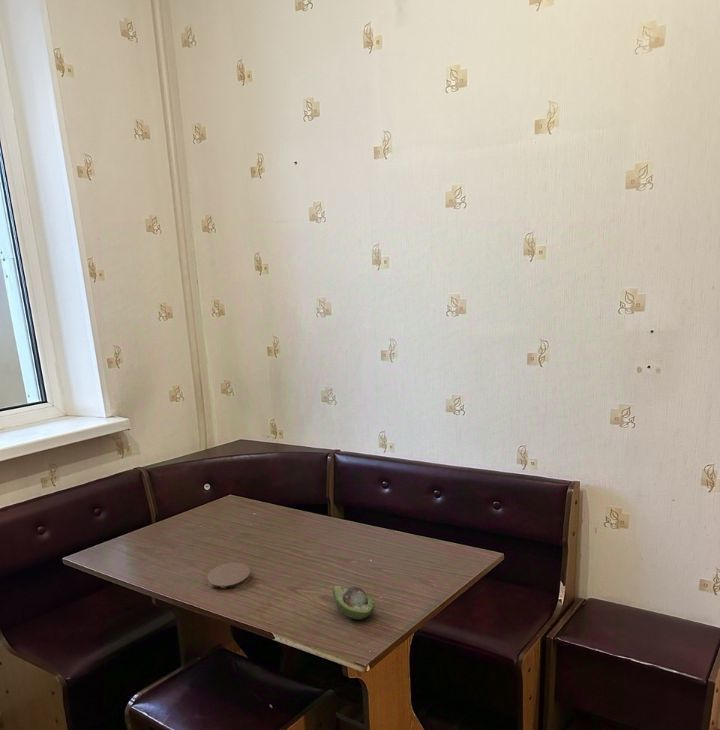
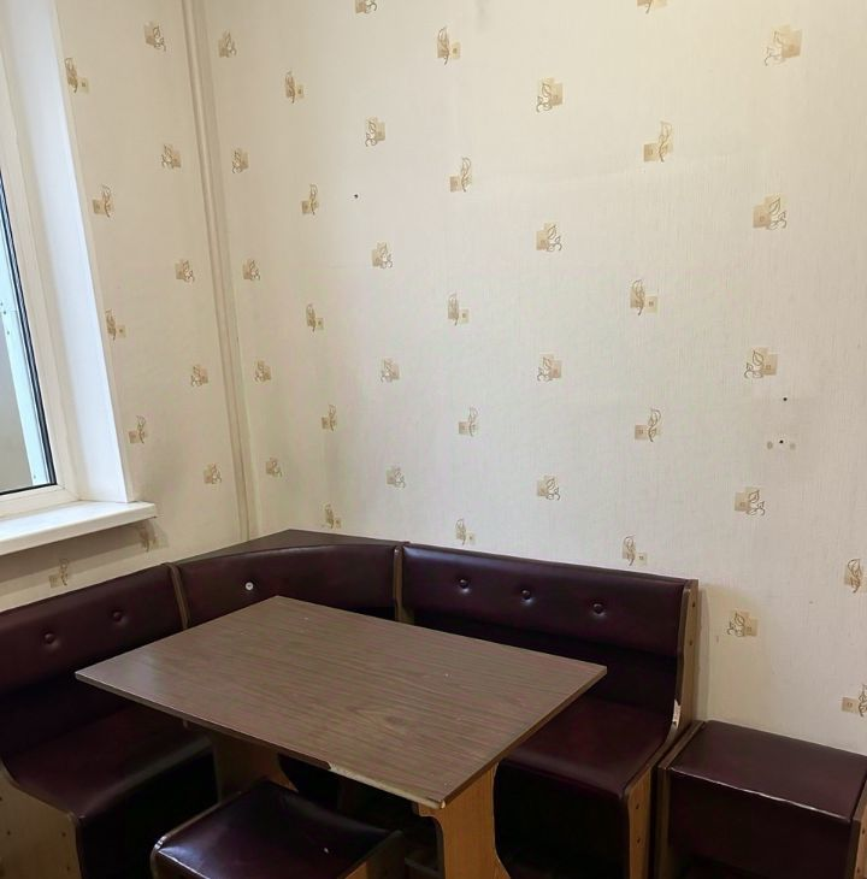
- coaster (229, 576)
- fruit (351, 600)
